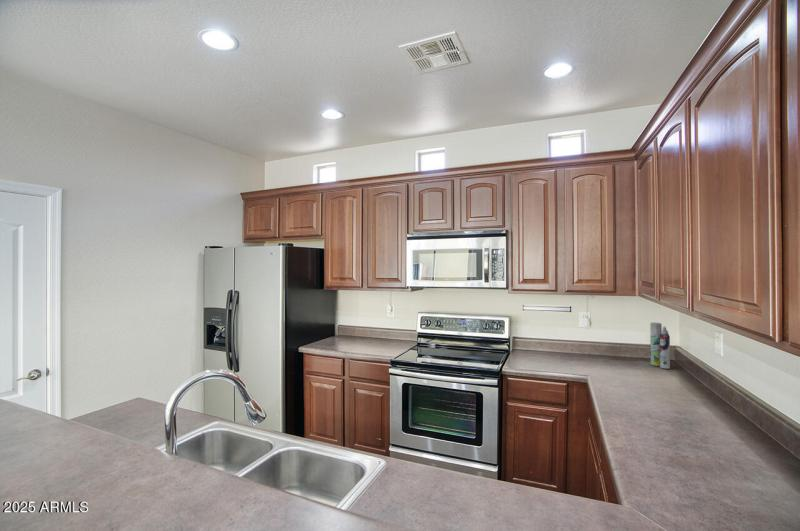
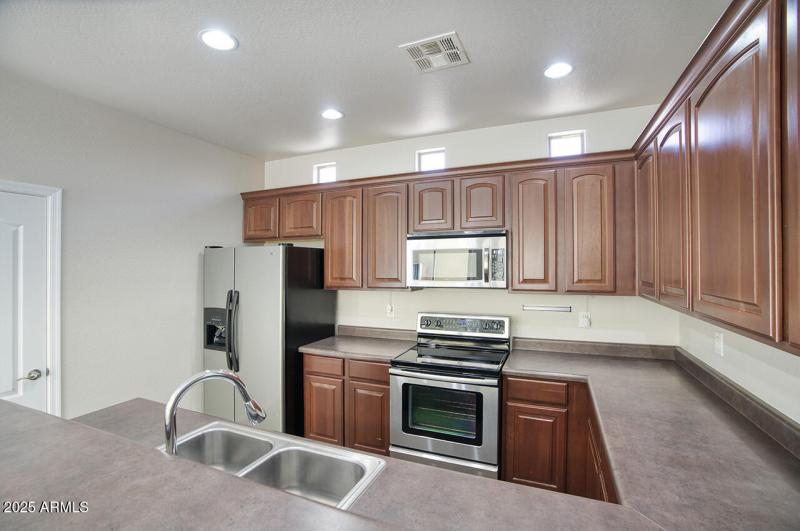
- aerosol can (660, 345)
